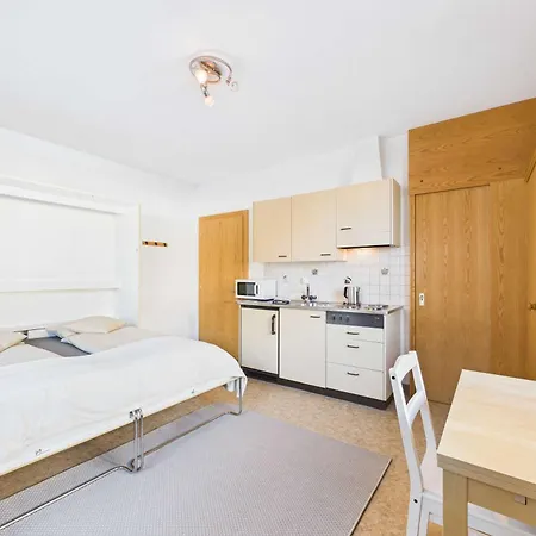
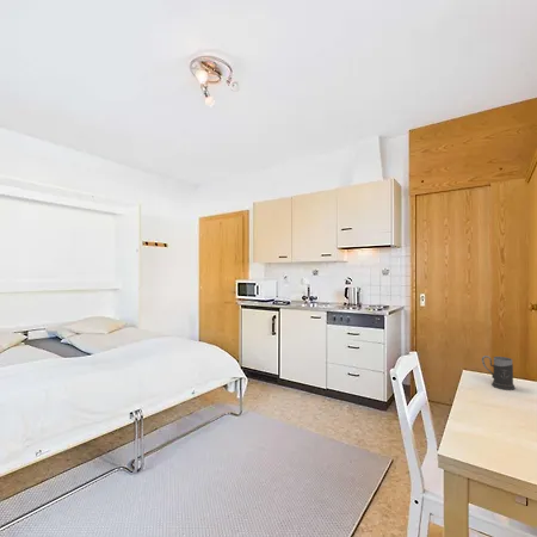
+ mug (498, 371)
